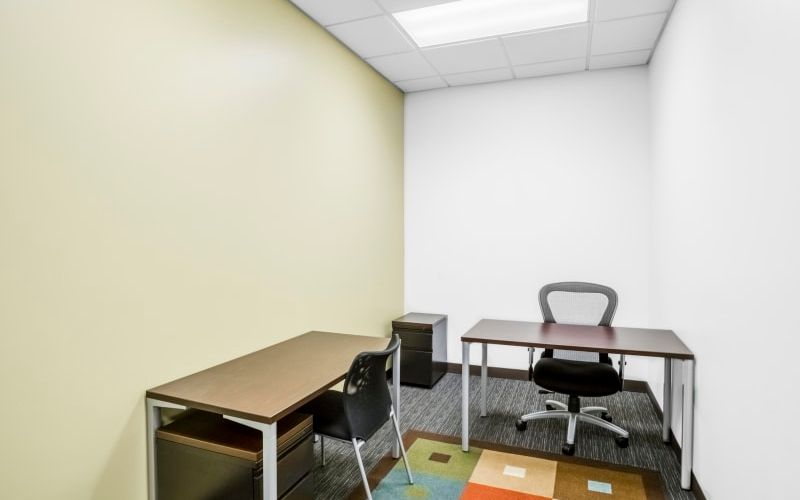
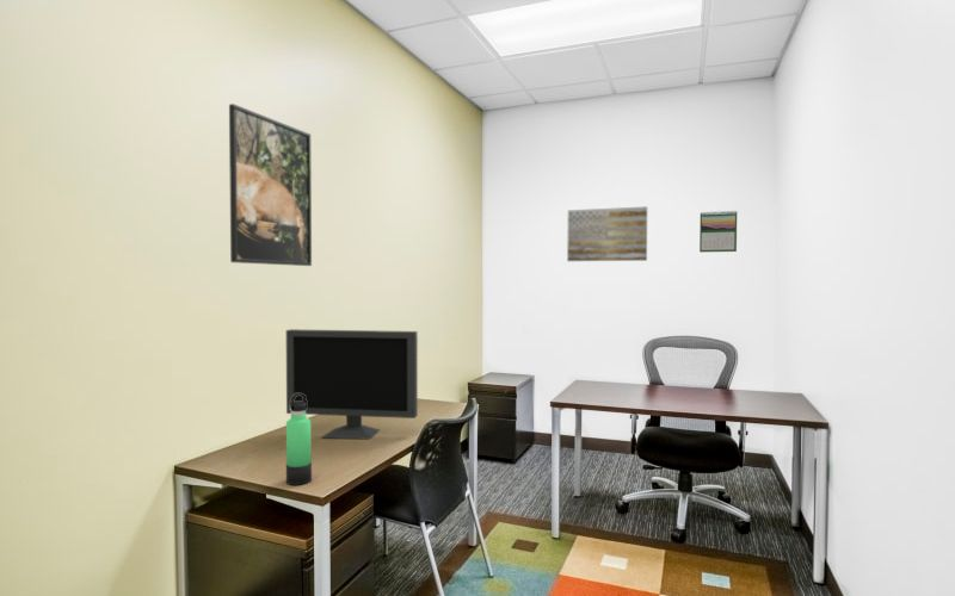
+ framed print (273, 192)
+ thermos bottle (298, 436)
+ monitor (351, 381)
+ wall art (606, 235)
+ calendar (717, 231)
